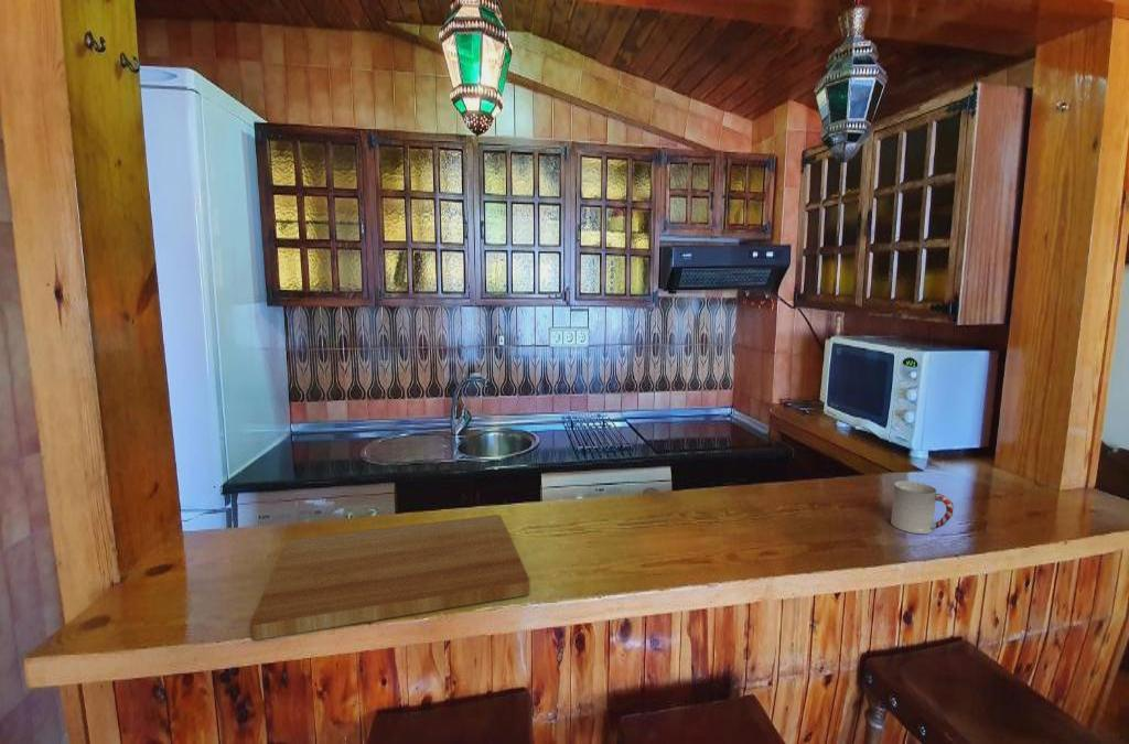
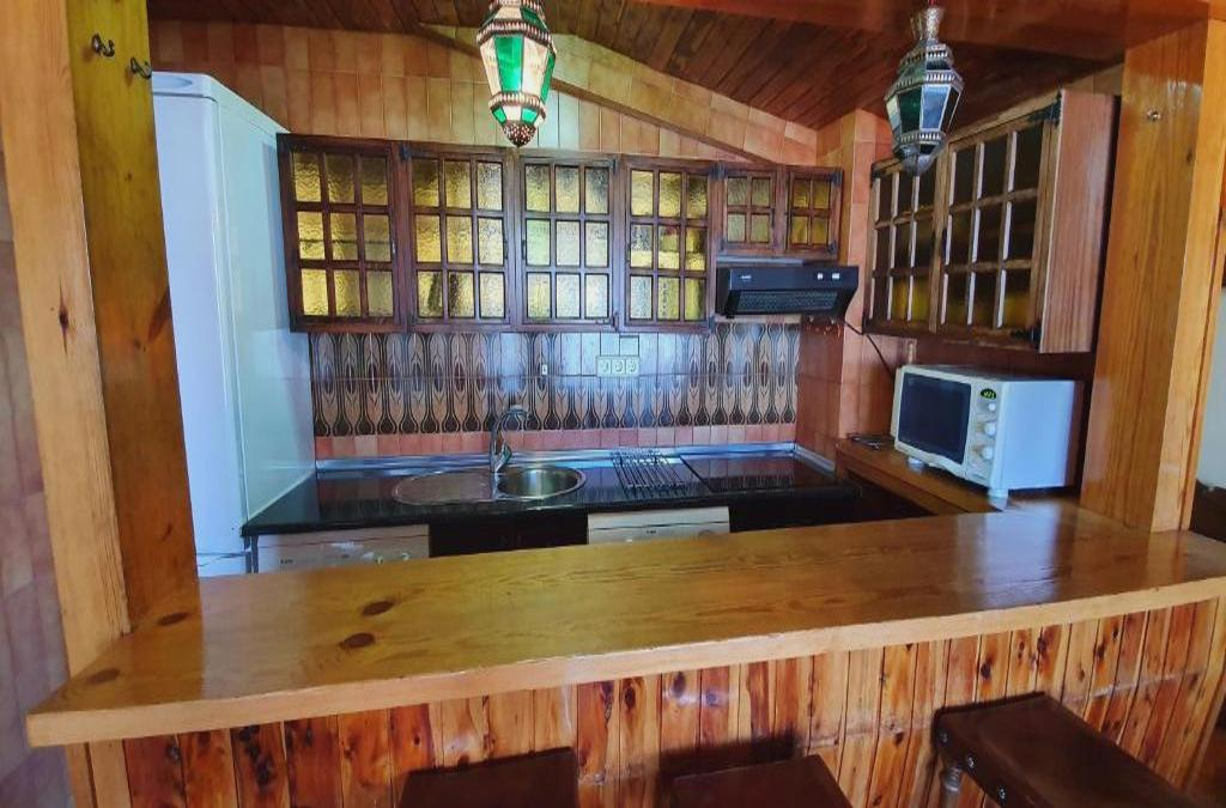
- cutting board (400, 564)
- cup (922, 508)
